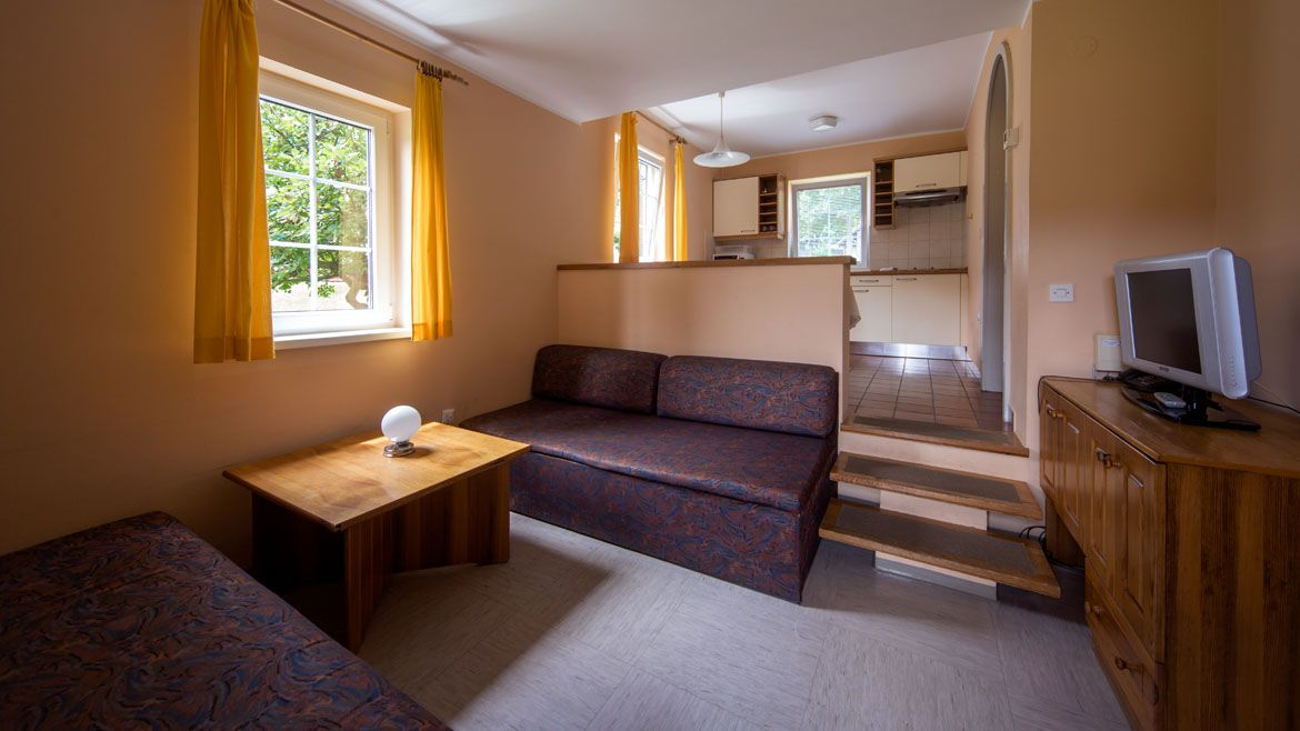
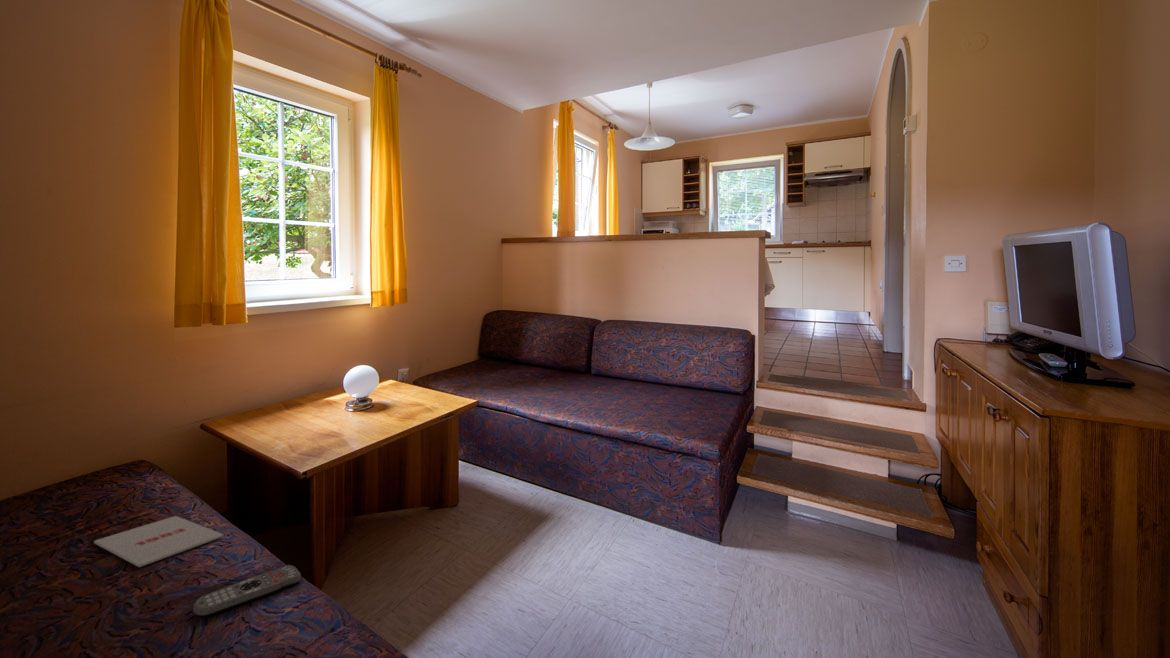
+ magazine (159, 538)
+ remote control (249, 590)
